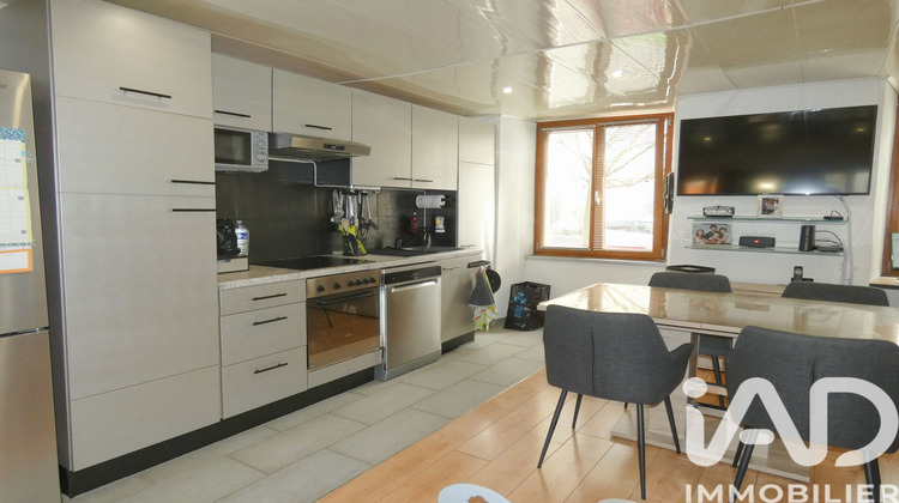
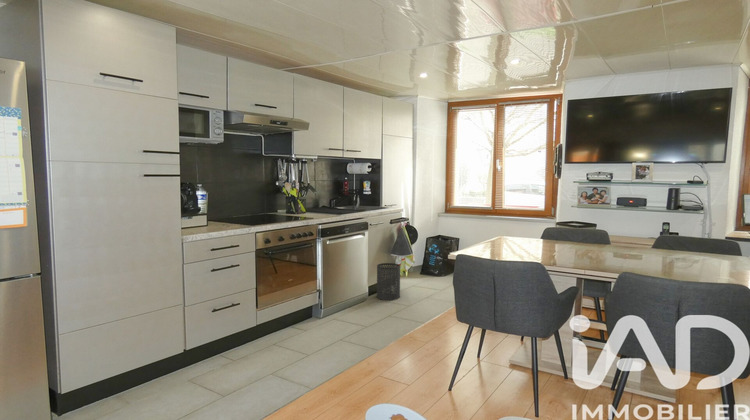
+ trash can (388, 281)
